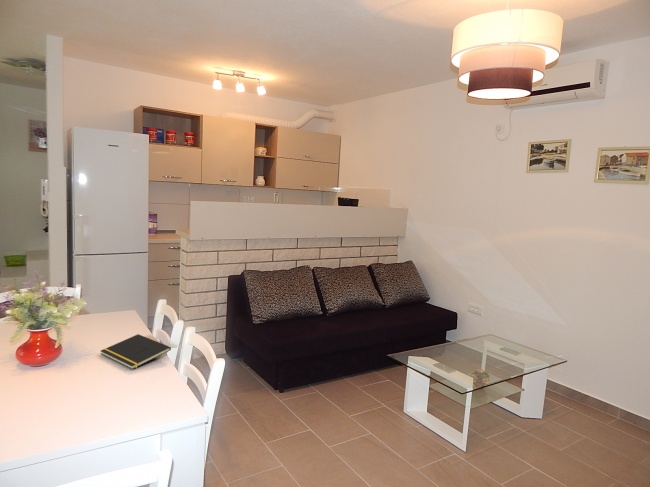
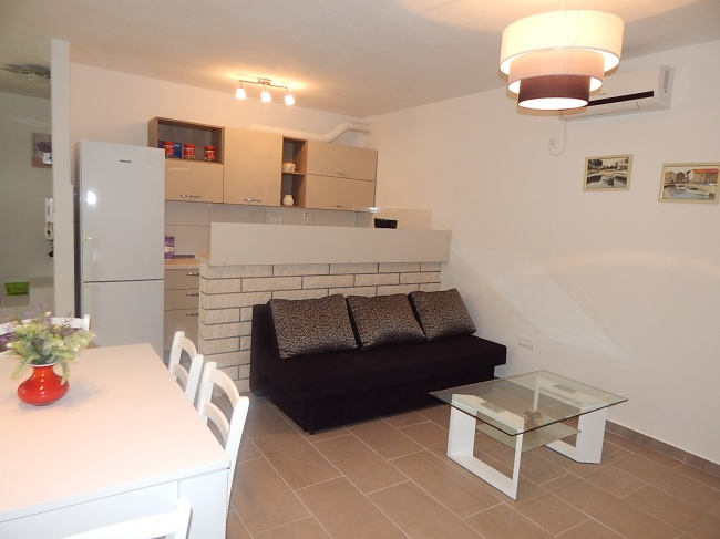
- notepad (135, 350)
